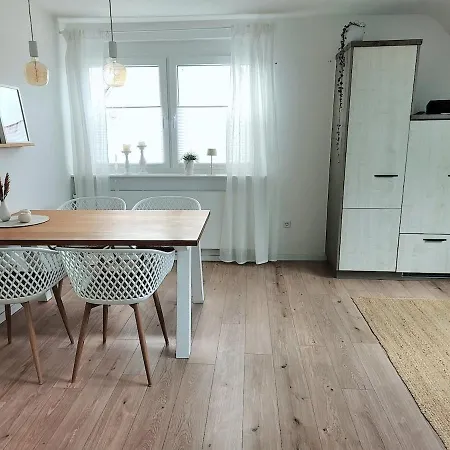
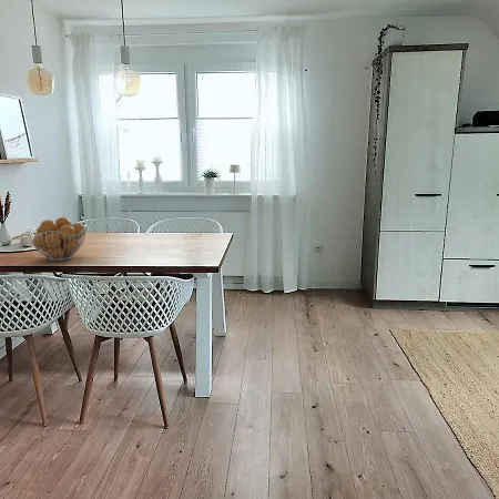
+ fruit basket (58, 237)
